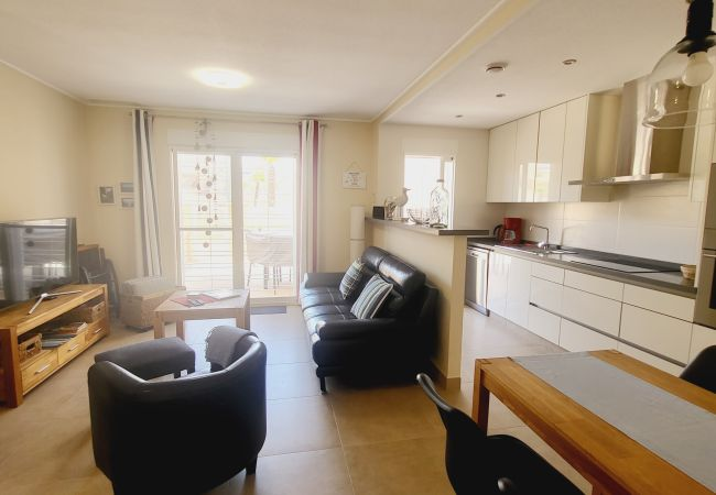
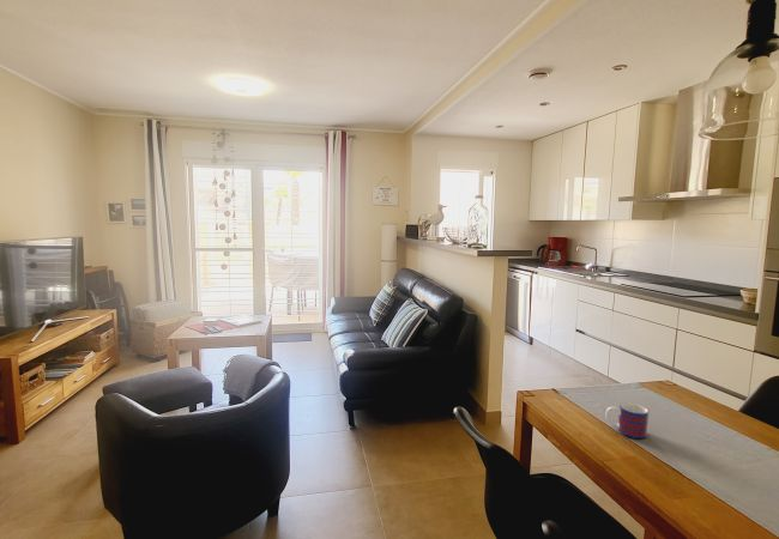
+ mug (626, 419)
